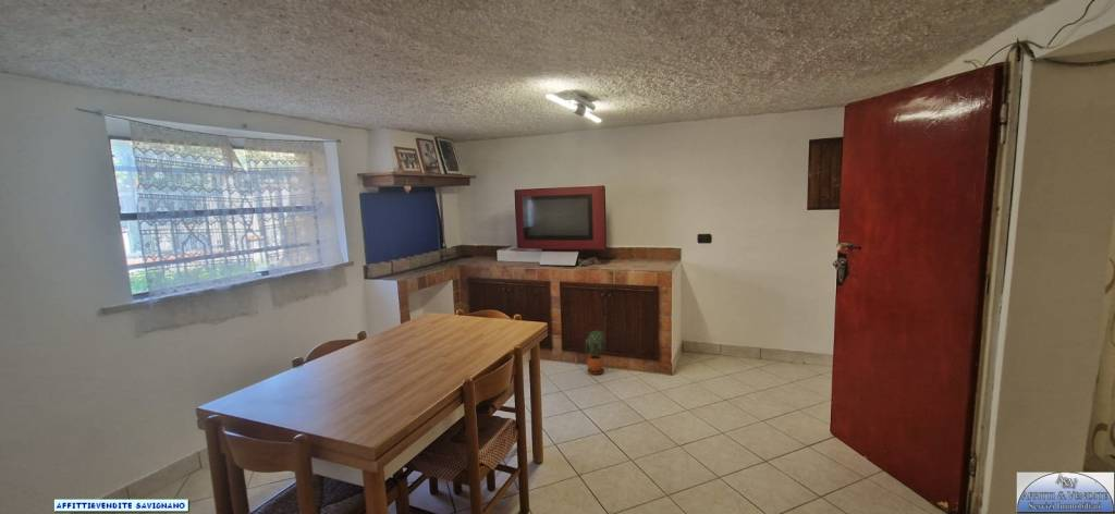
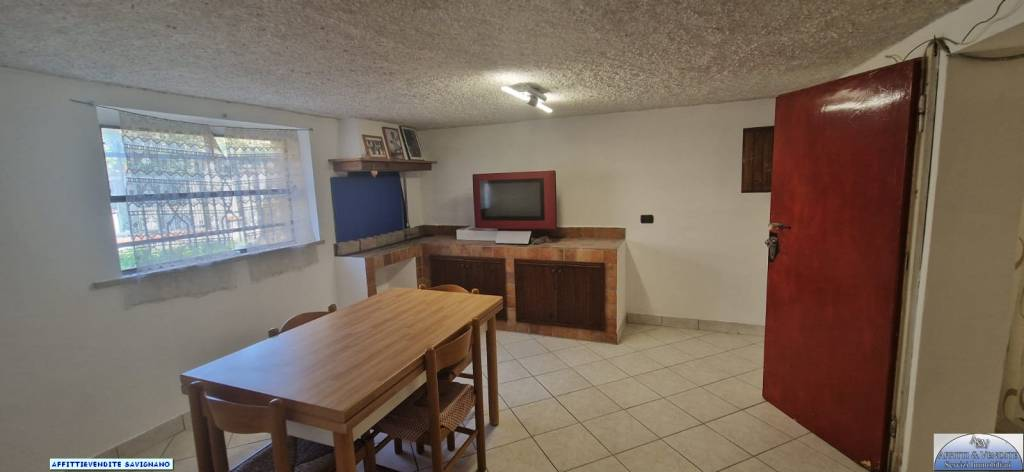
- potted plant (595, 351)
